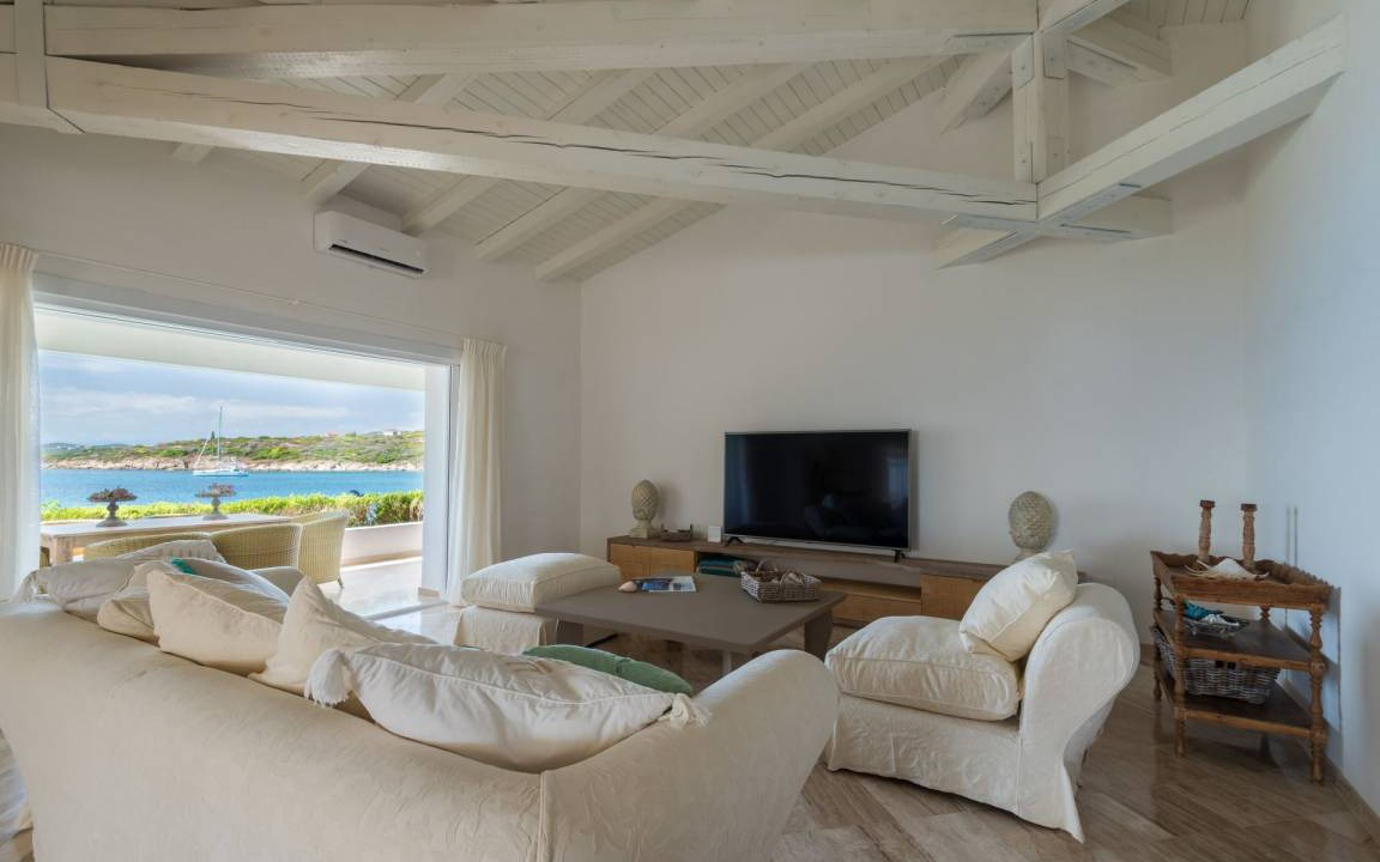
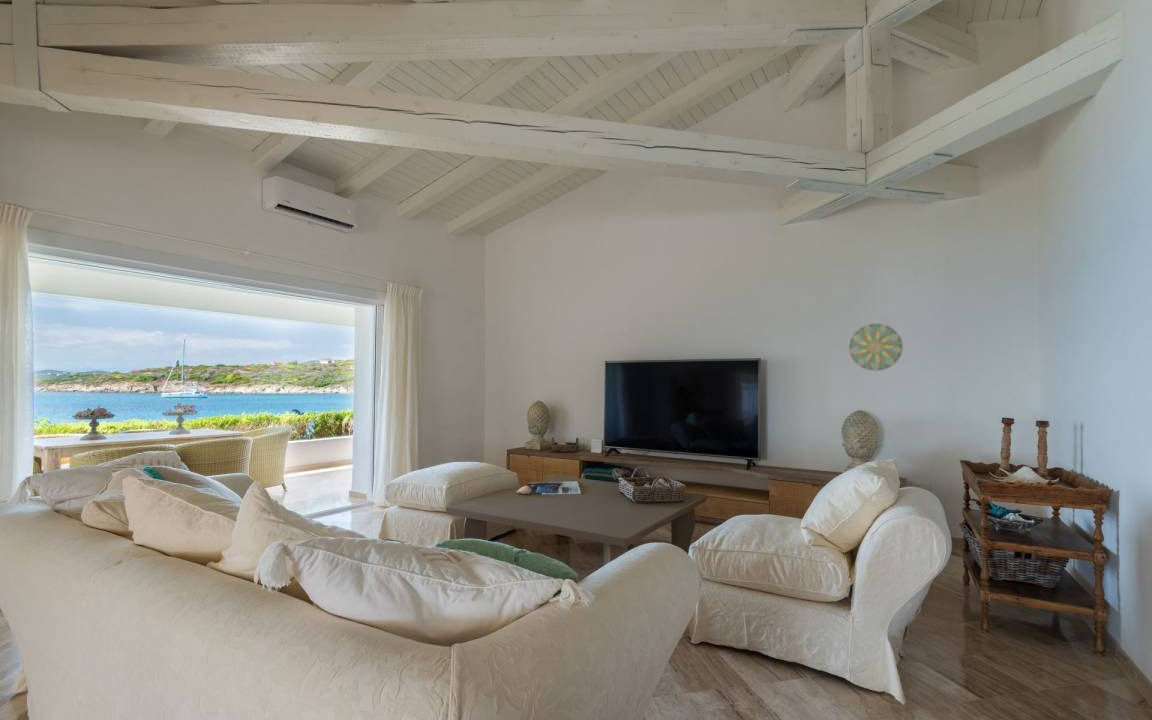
+ decorative plate (875, 347)
